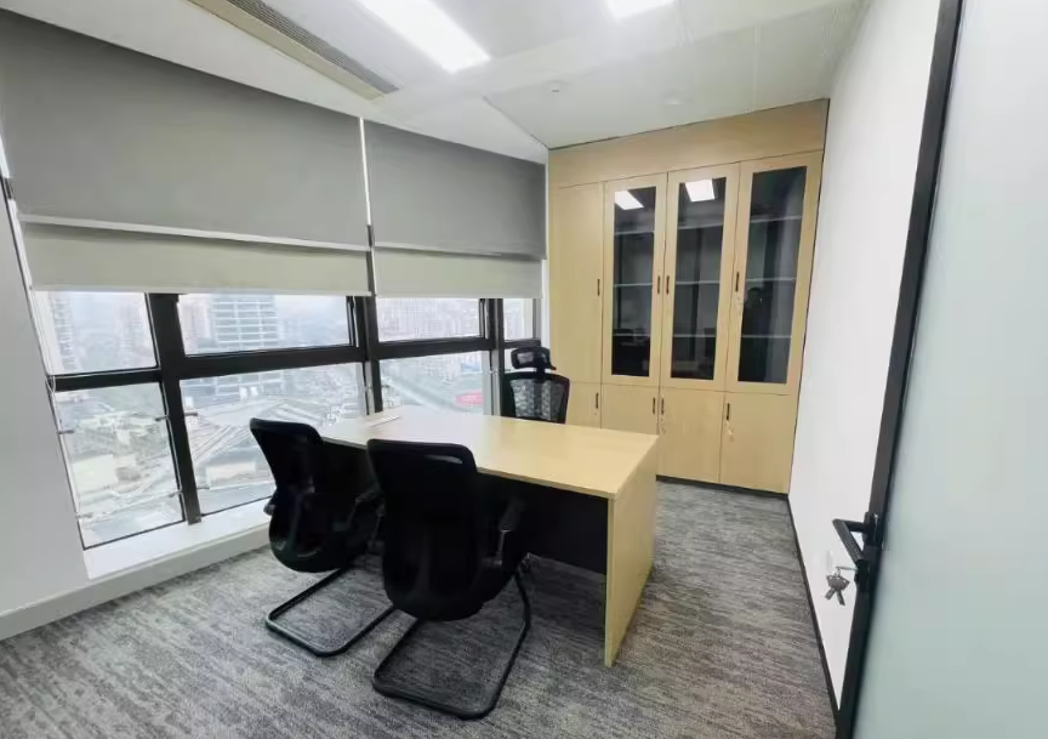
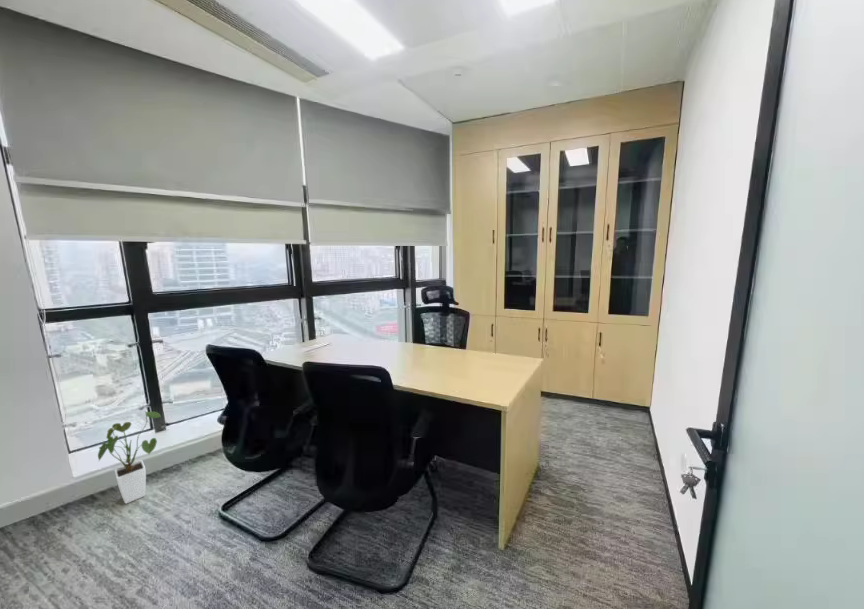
+ house plant (134, 458)
